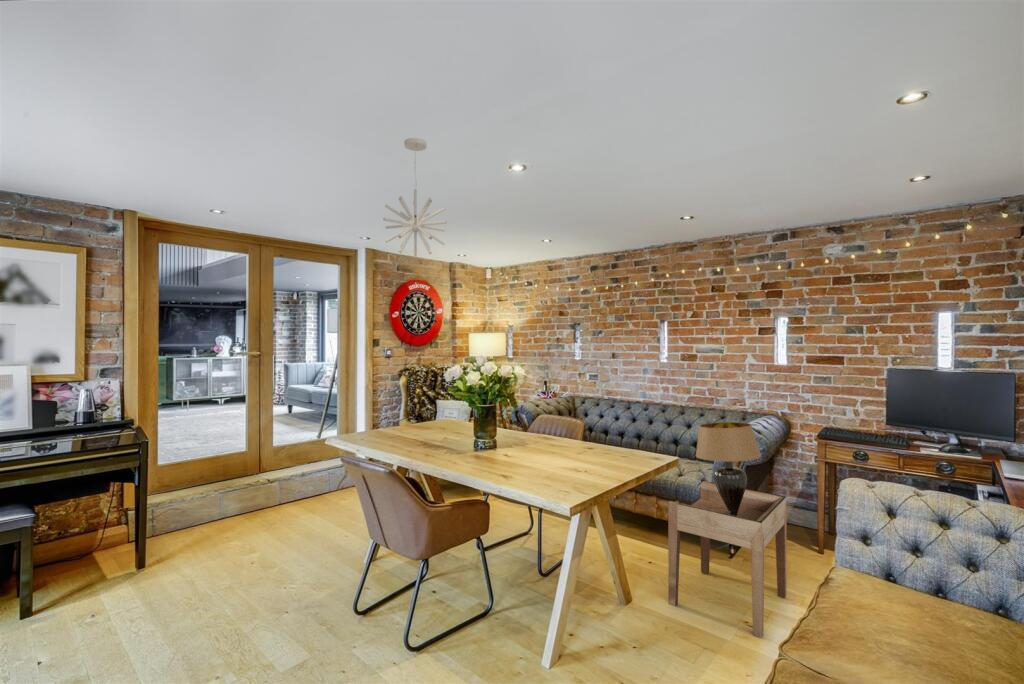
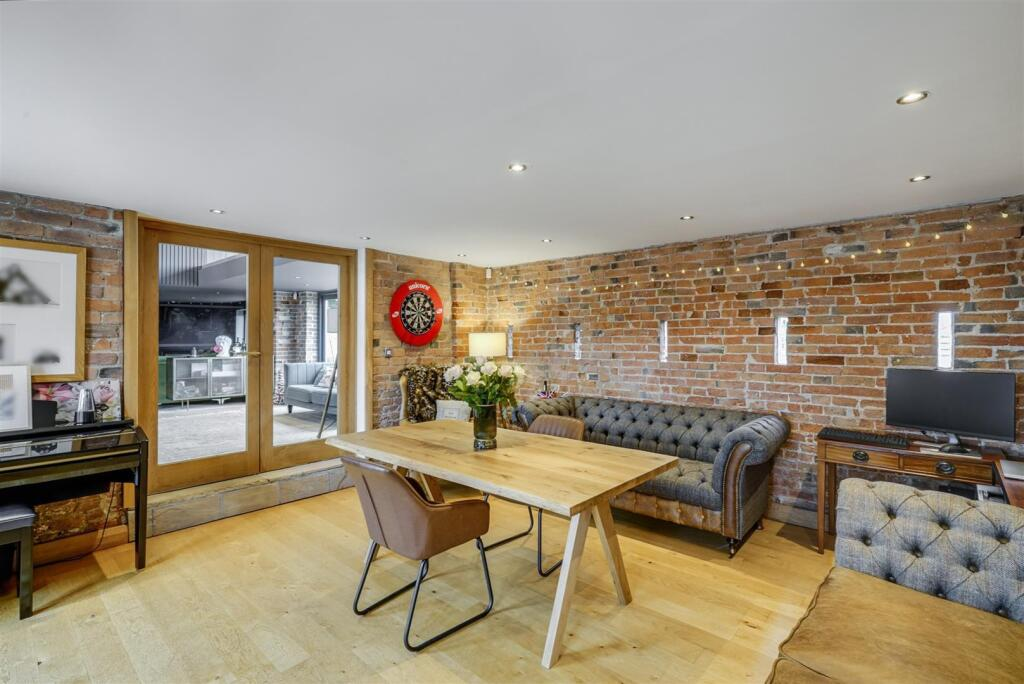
- pendant light (415, 198)
- side table (730, 543)
- table lamp (733, 472)
